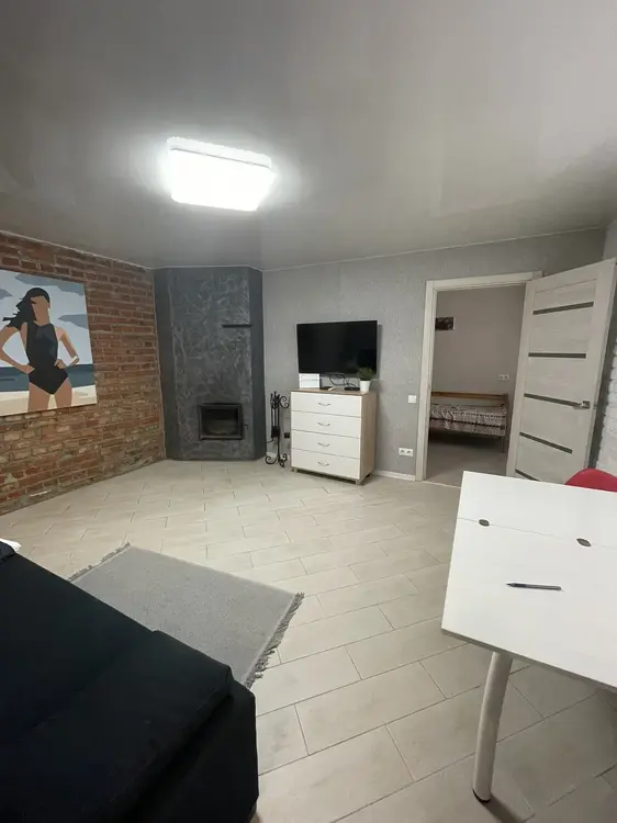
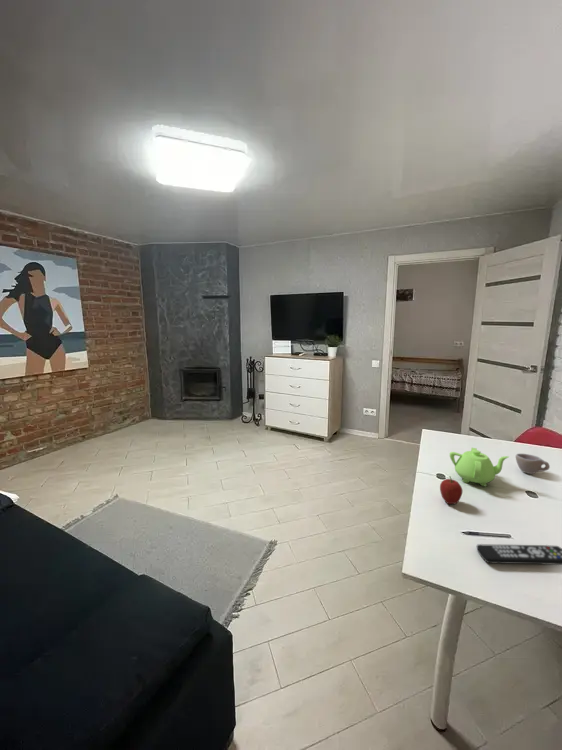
+ remote control (524, 555)
+ teapot (477, 465)
+ cup (531, 465)
+ fruit (450, 490)
